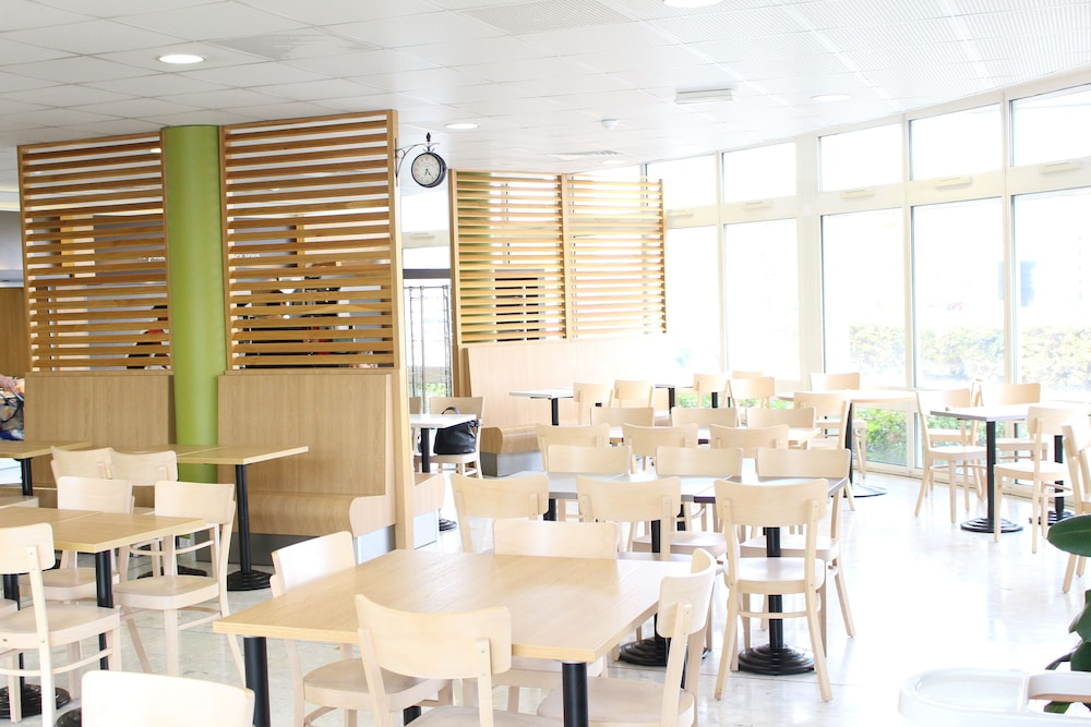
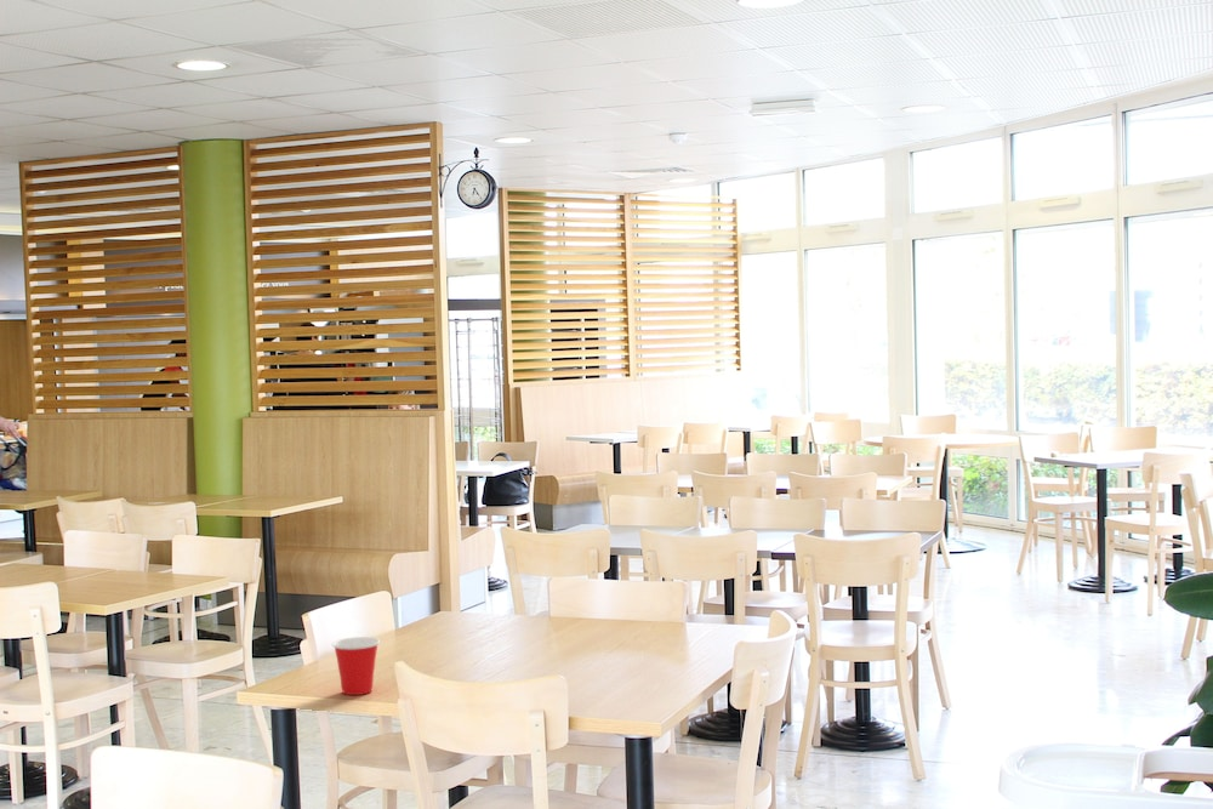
+ cup (355, 666)
